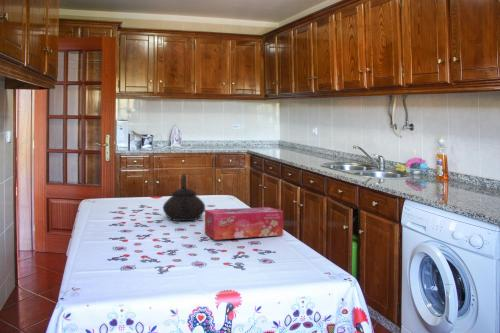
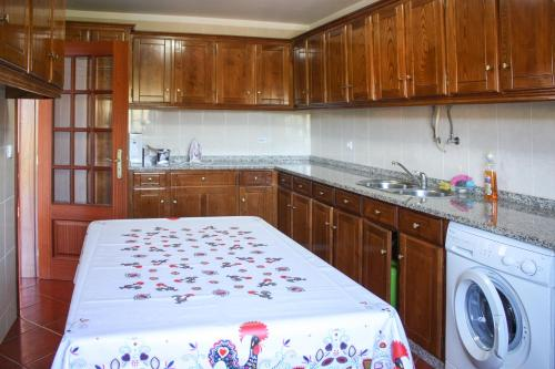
- tissue box (243, 222)
- teapot (184, 196)
